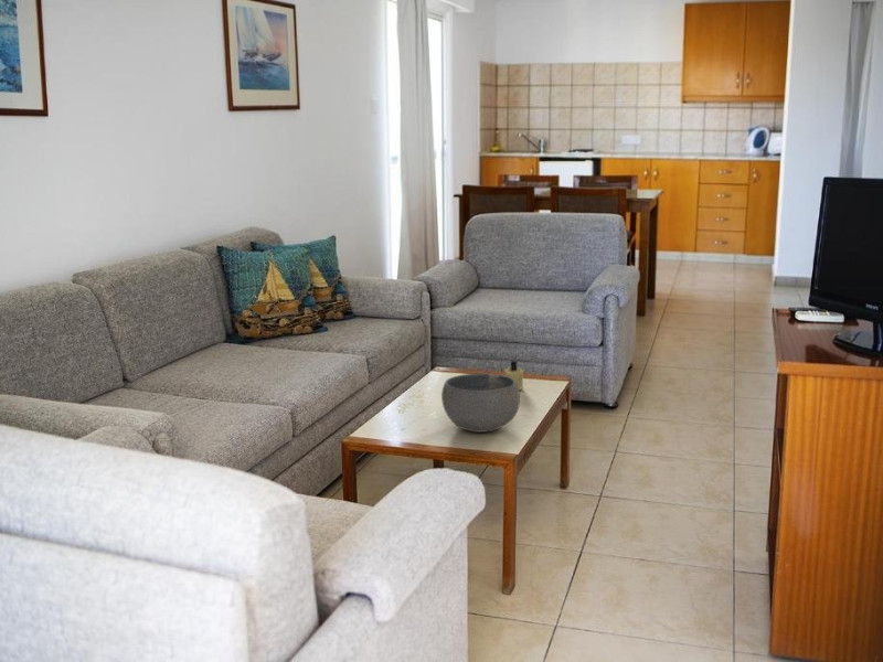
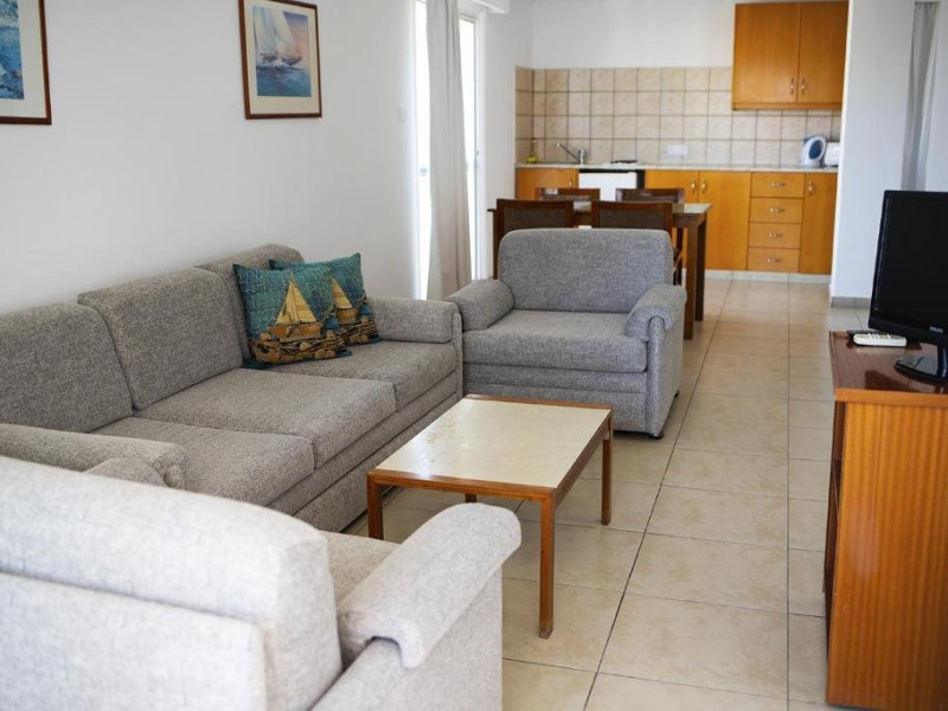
- candle (512, 375)
- bowl (480, 404)
